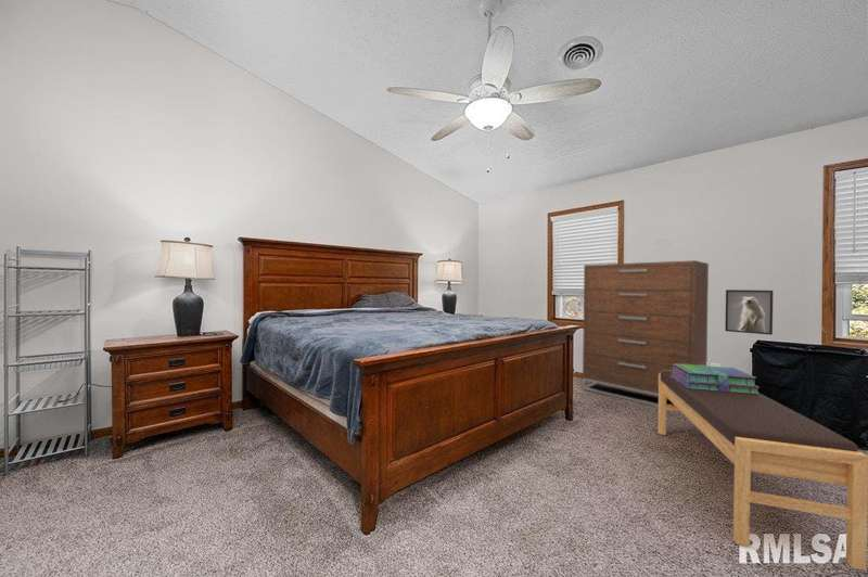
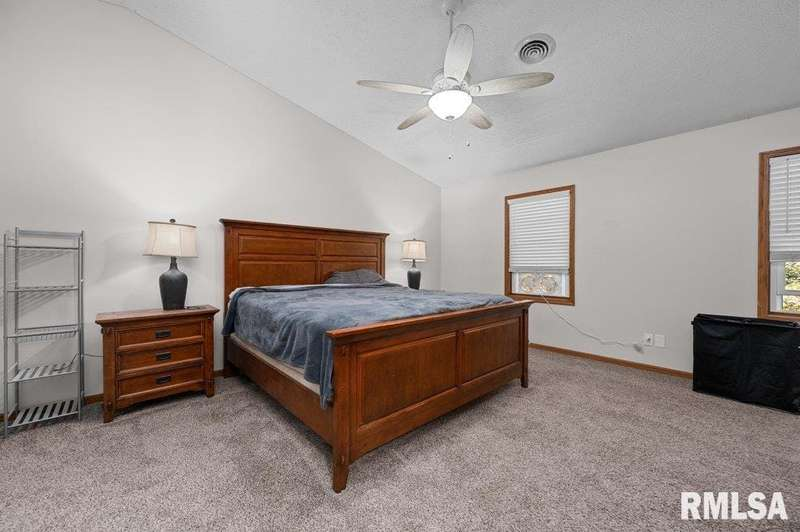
- stack of books (711, 376)
- bench (729, 437)
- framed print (748, 311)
- dresser (641, 330)
